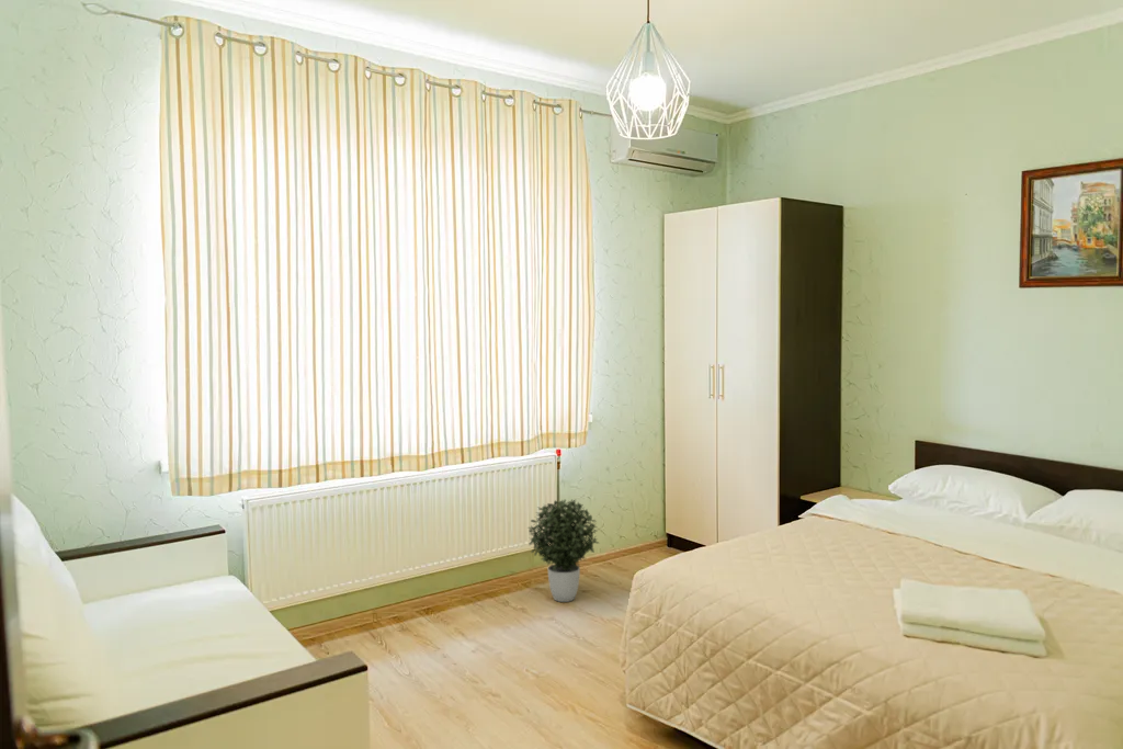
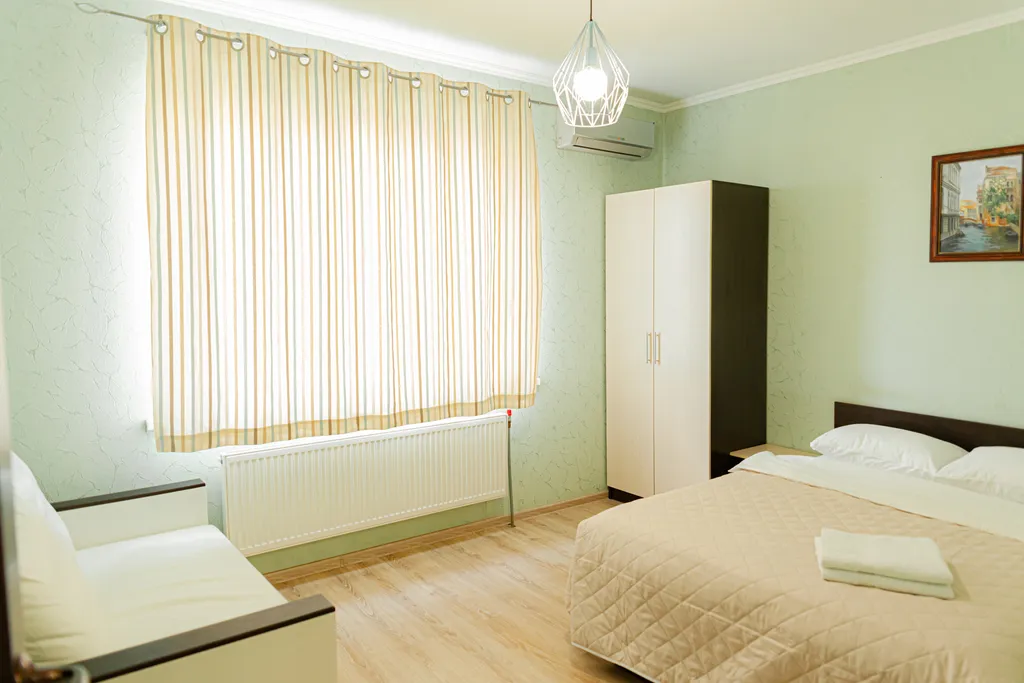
- potted plant (564, 548)
